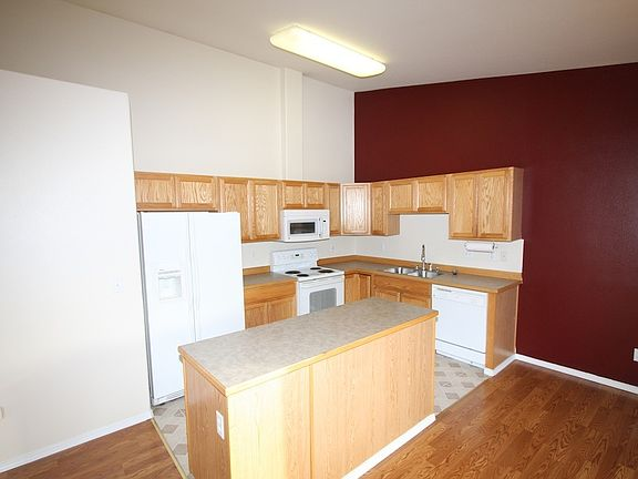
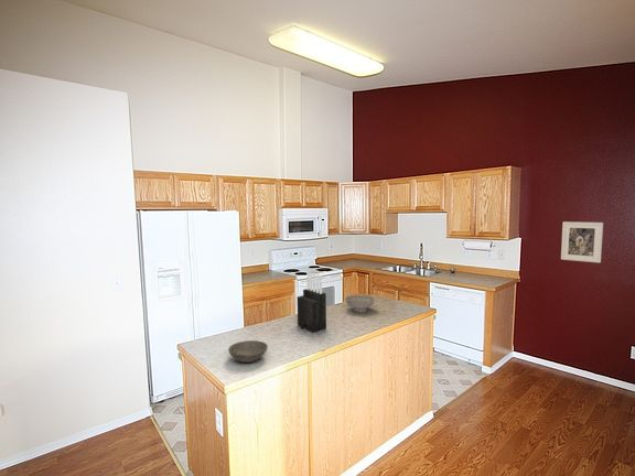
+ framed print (581, 241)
+ decorative bowl (359, 303)
+ soup bowl (248, 353)
+ knife block (310, 301)
